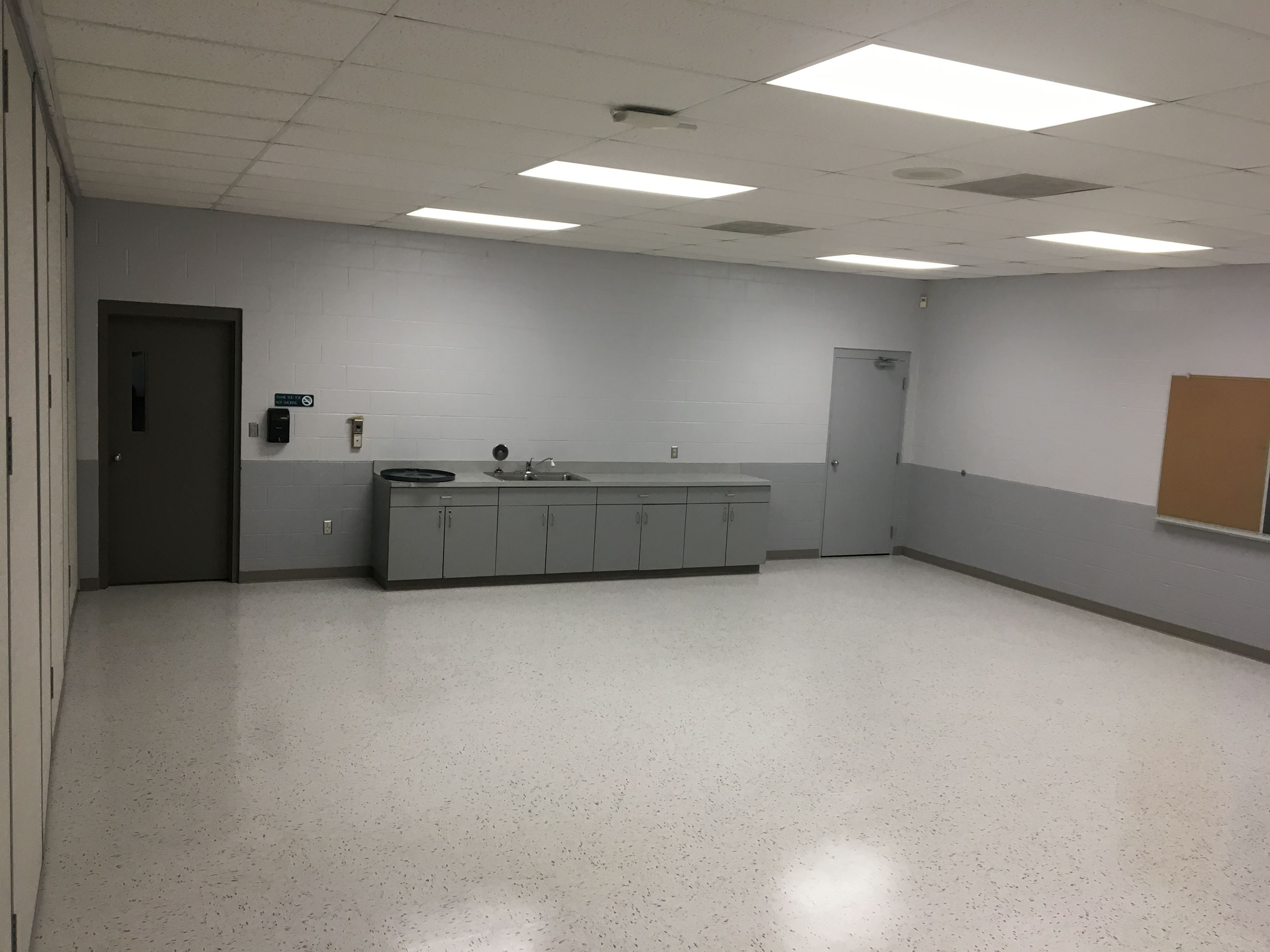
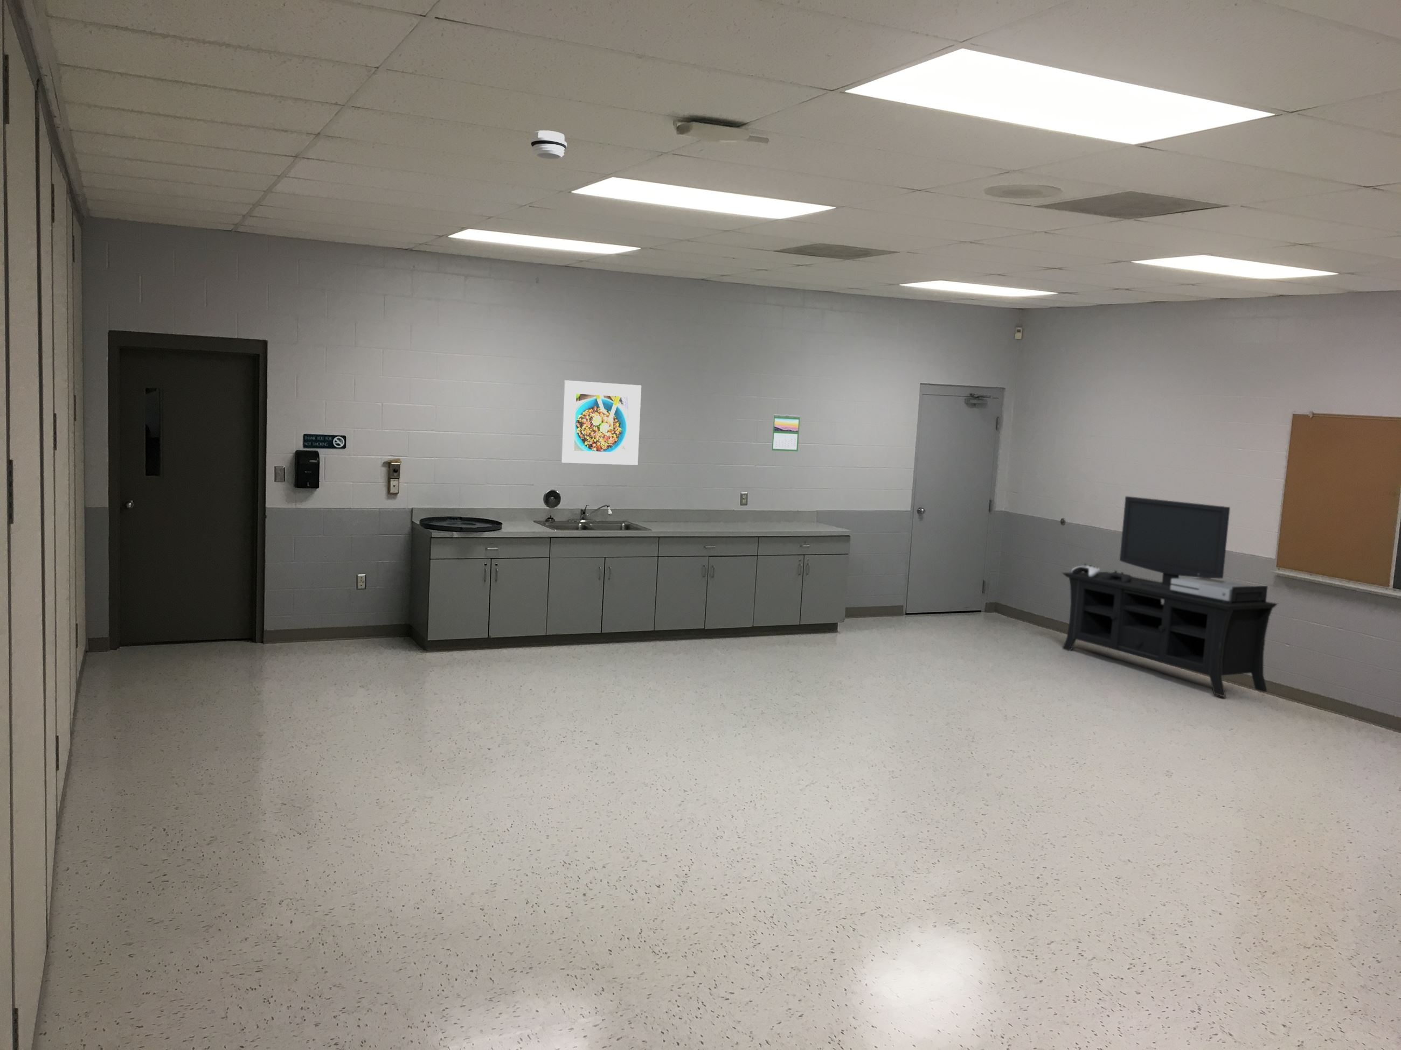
+ media console (1163, 586)
+ calendar (785, 432)
+ smoke detector (548, 144)
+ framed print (601, 424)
